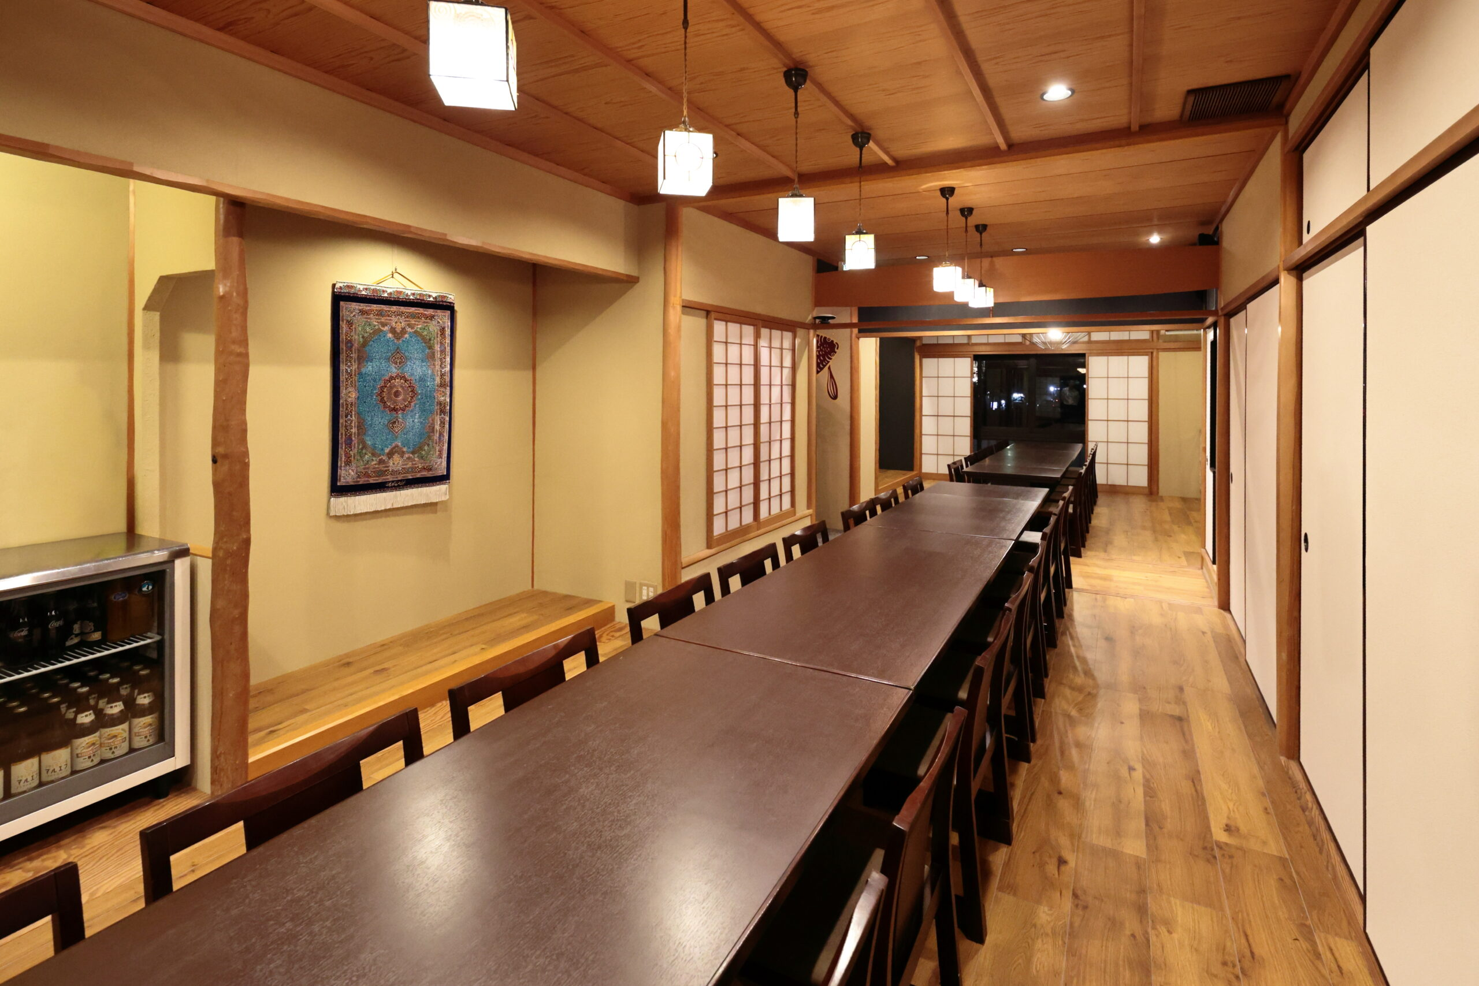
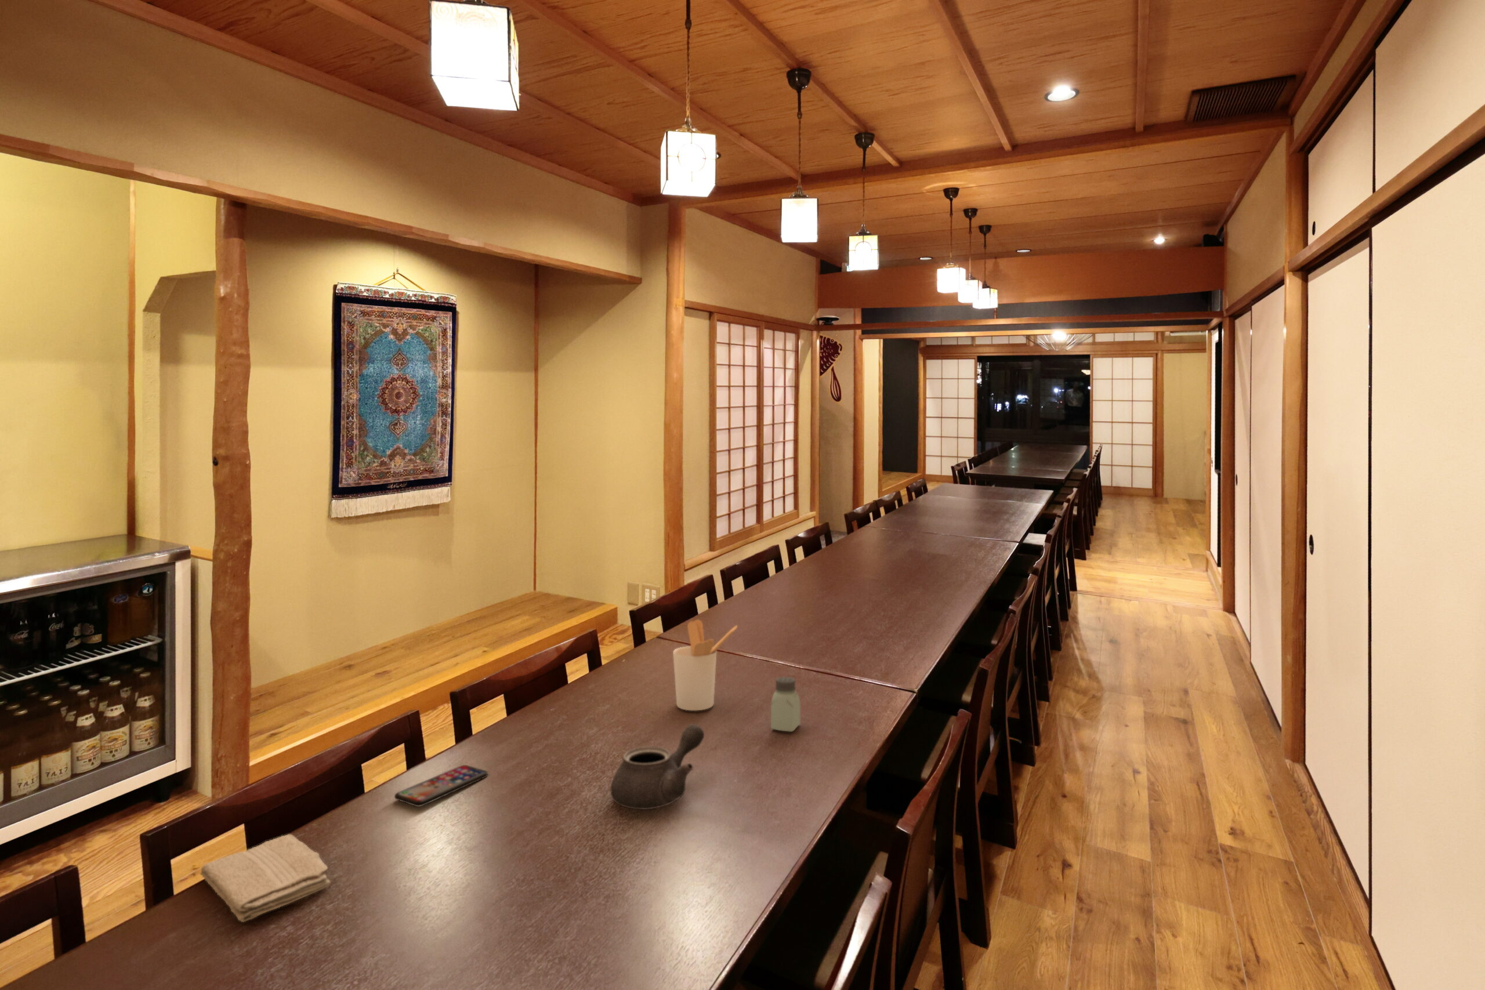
+ teapot (666, 765)
+ utensil holder (706, 664)
+ washcloth (265, 873)
+ saltshaker (786, 703)
+ smartphone (443, 784)
